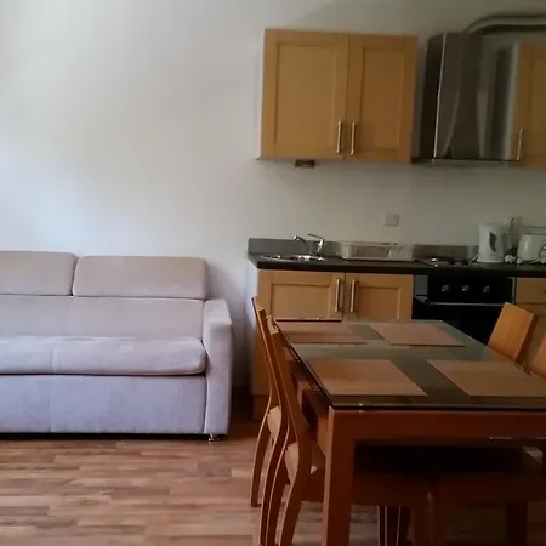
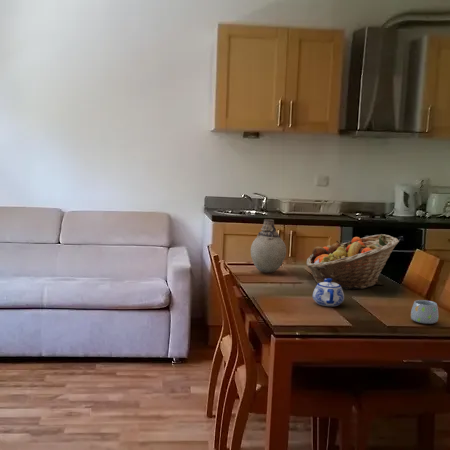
+ teapot (328, 290)
+ mug (423, 311)
+ fruit basket (351, 258)
+ vase (268, 246)
